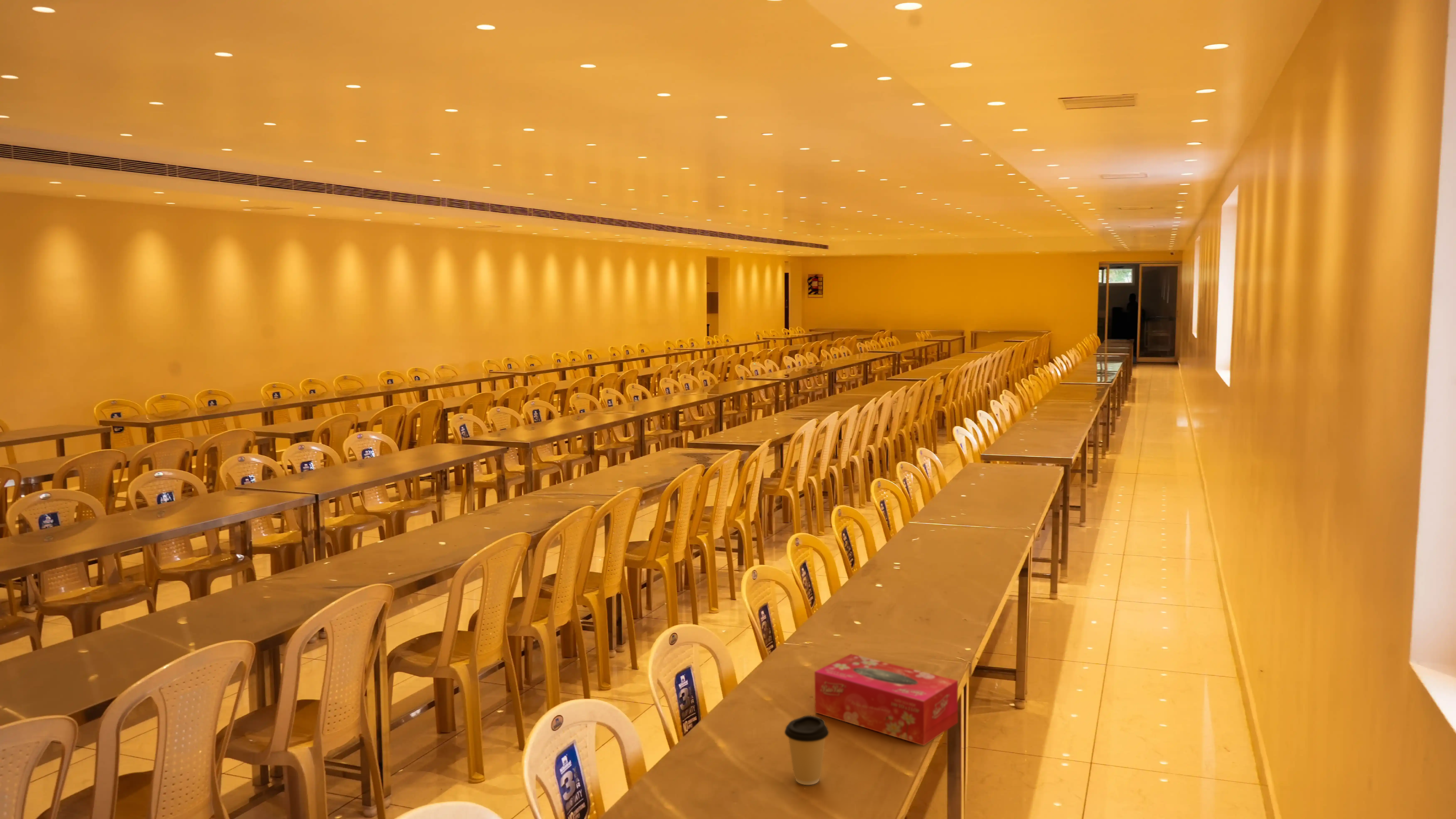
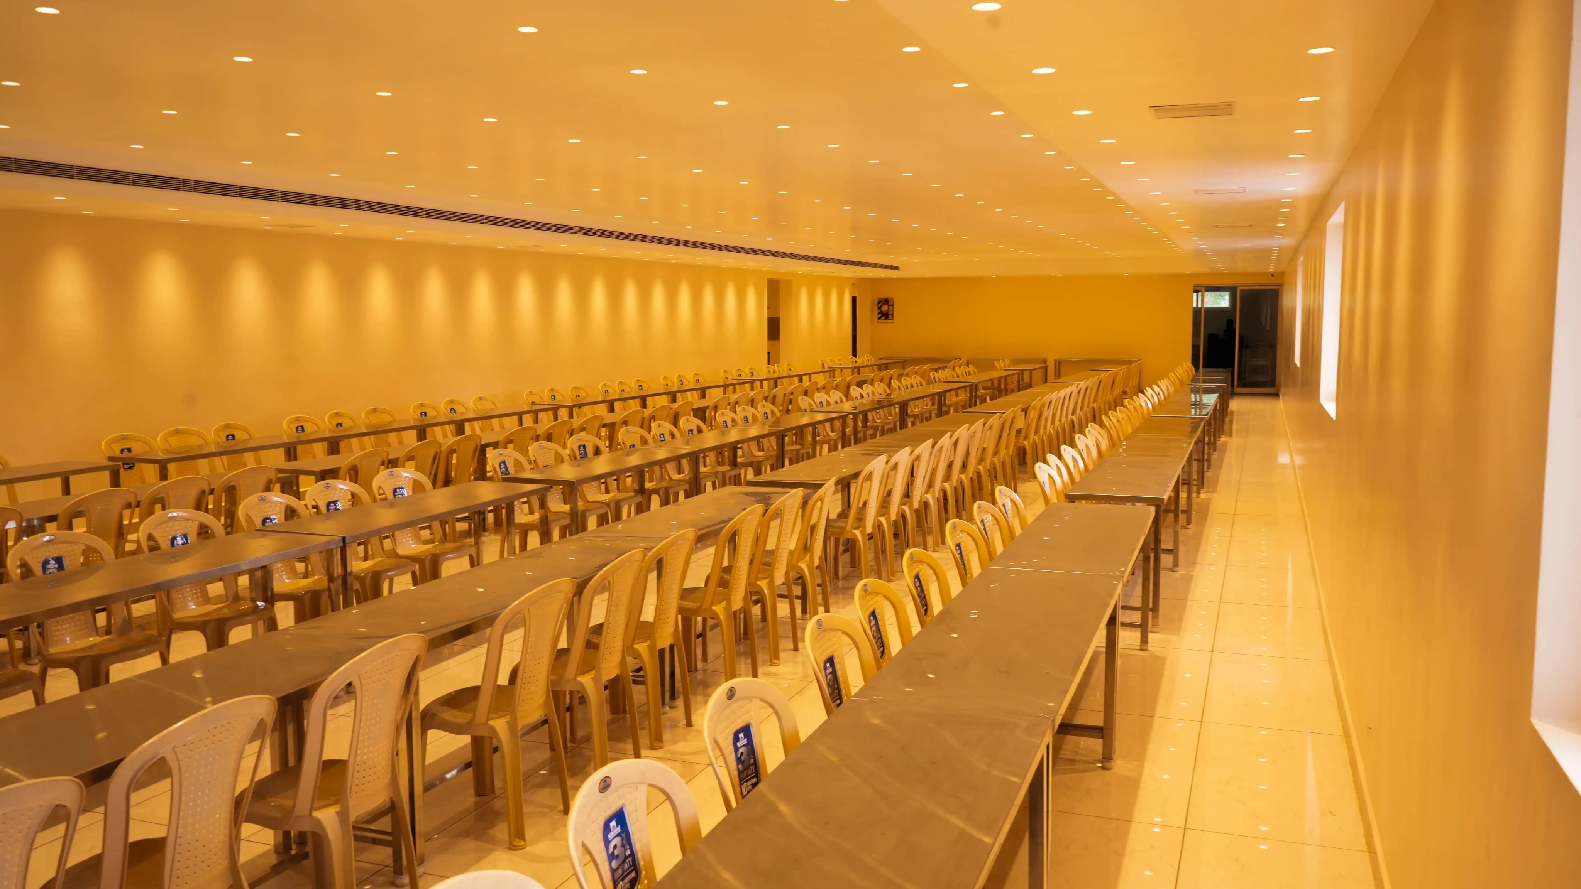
- tissue box (885, 697)
- coffee cup (807, 751)
